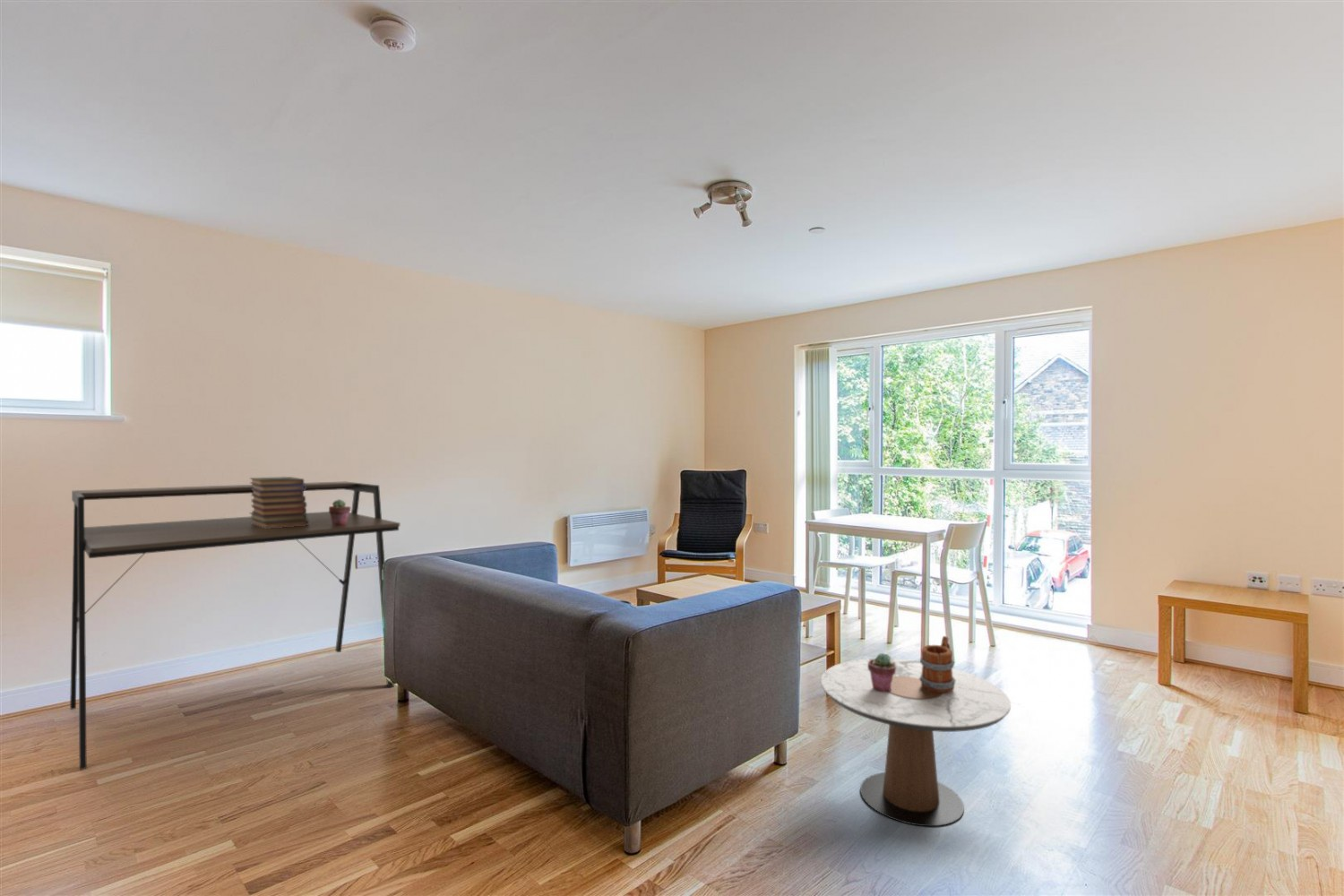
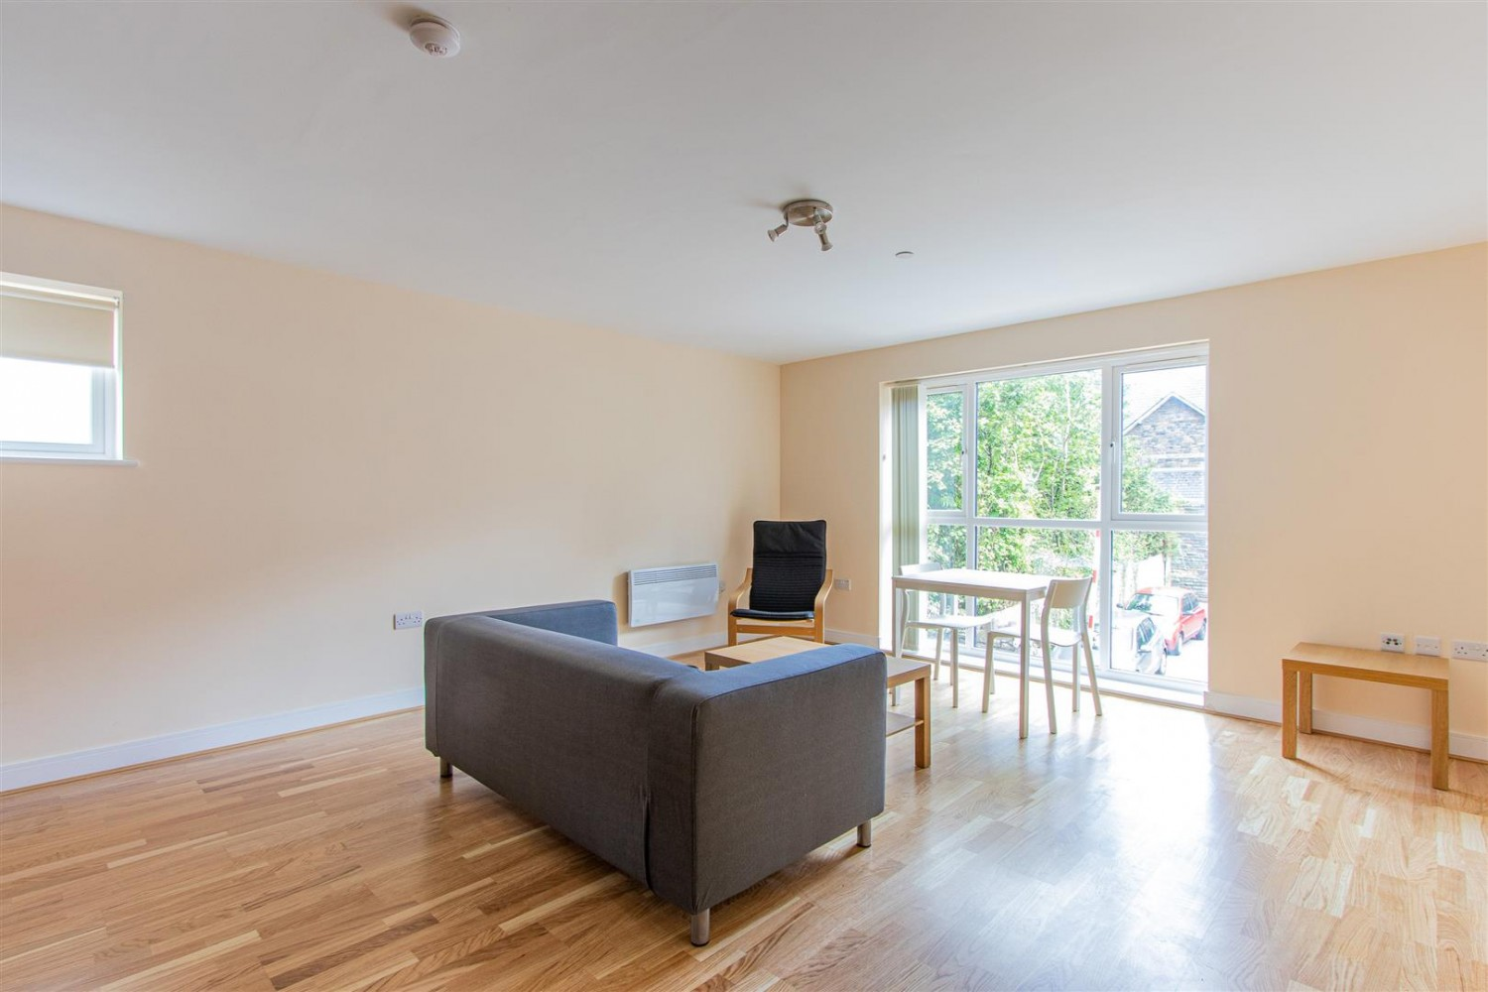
- potted succulent (340, 511)
- potted succulent (882, 671)
- mug (940, 663)
- desk (235, 545)
- book stack (277, 501)
- side table (910, 742)
